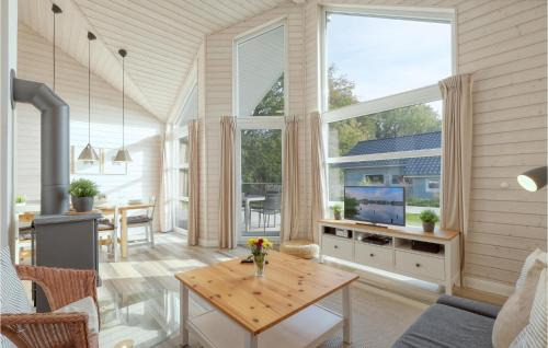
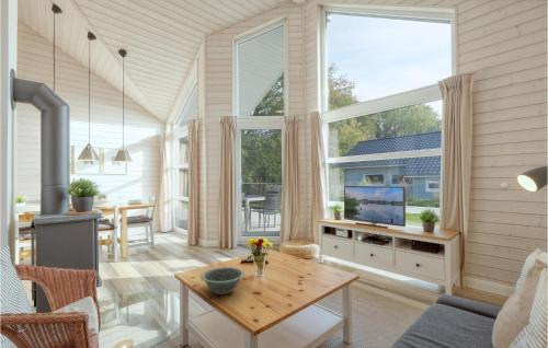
+ decorative bowl (222, 281)
